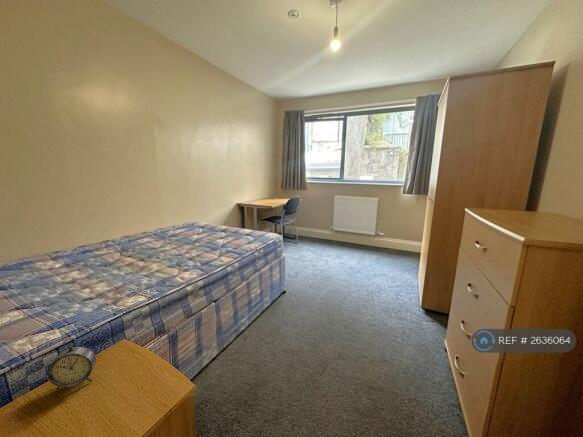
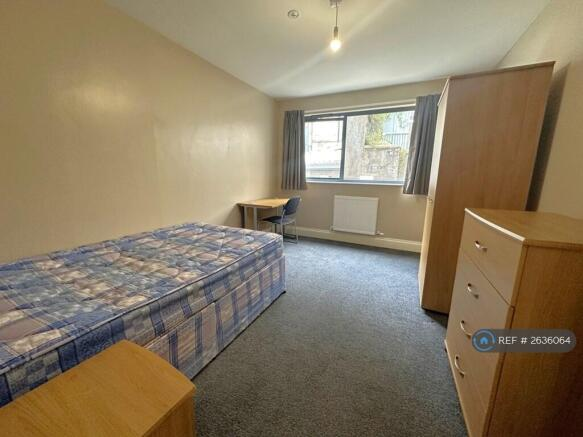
- alarm clock (72, 361)
